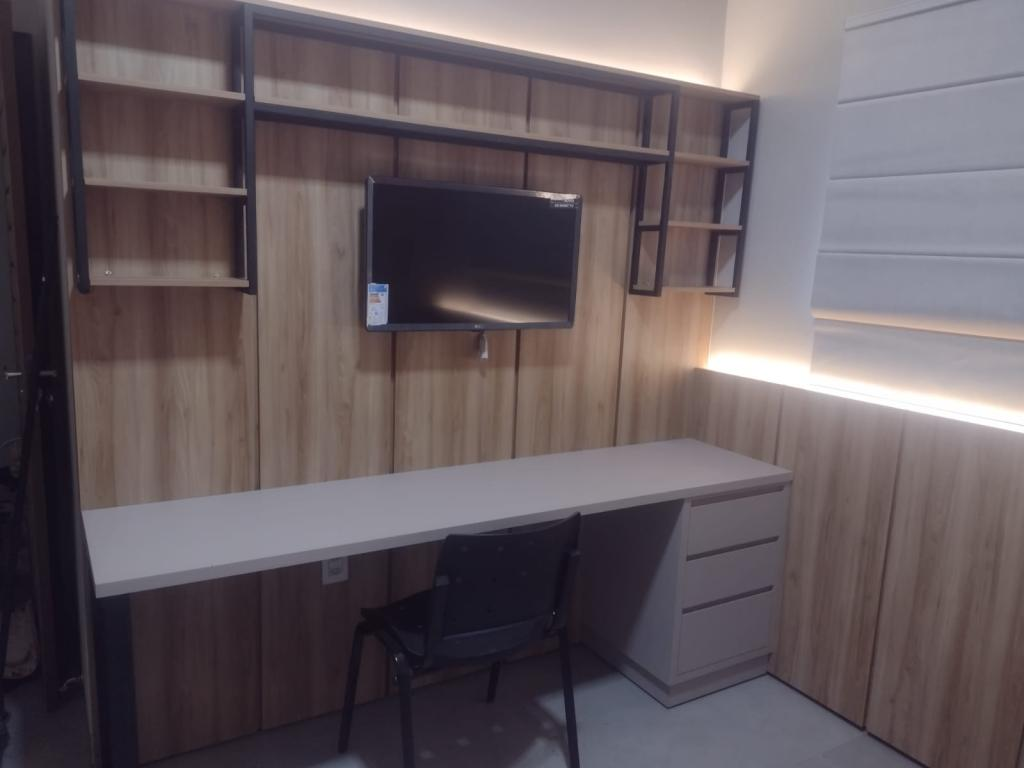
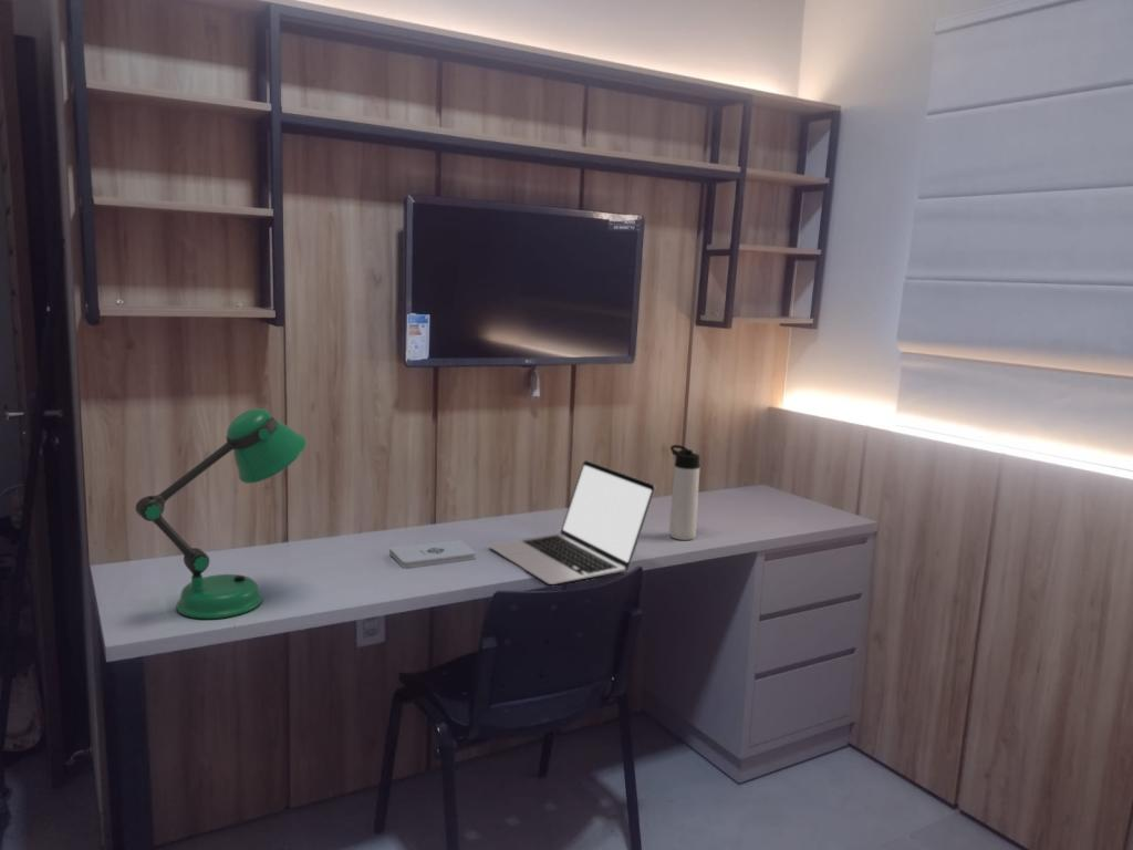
+ desk lamp (241, 480)
+ notepad (433, 553)
+ thermos bottle (682, 491)
+ laptop (569, 517)
